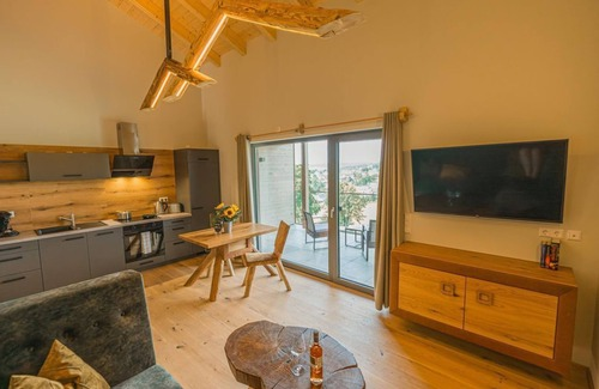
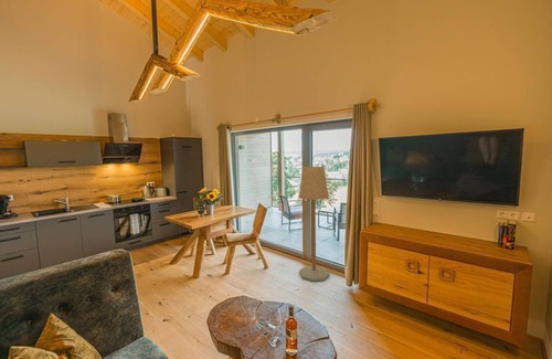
+ floor lamp (314, 221)
